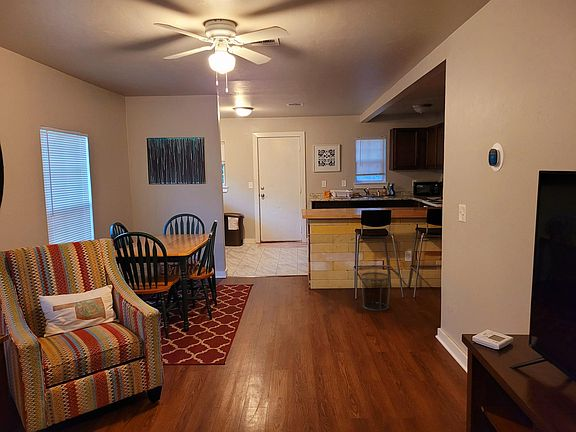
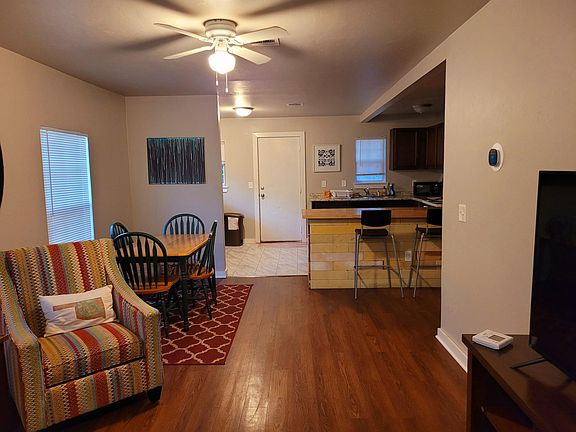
- waste bin (375, 291)
